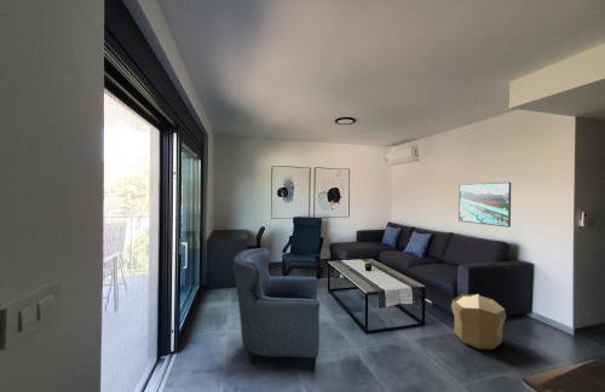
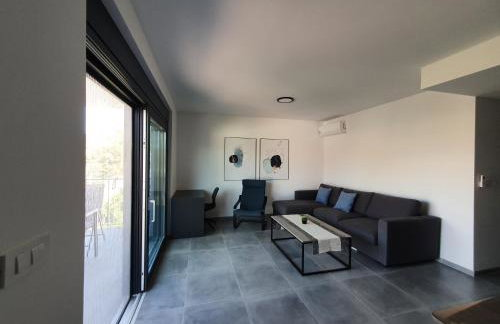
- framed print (482, 203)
- armchair (276, 300)
- pouf (477, 317)
